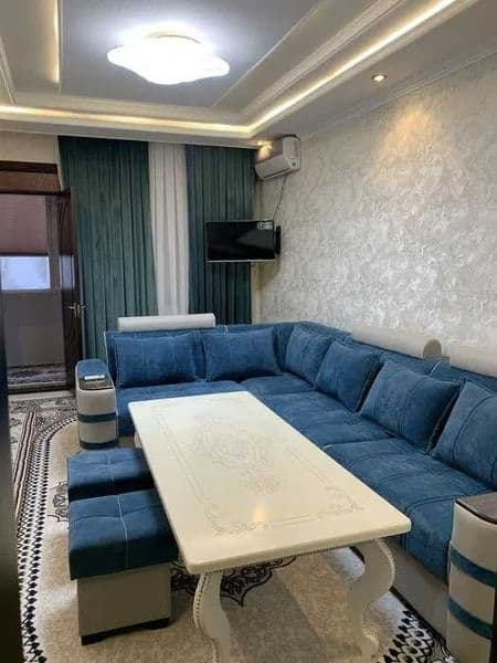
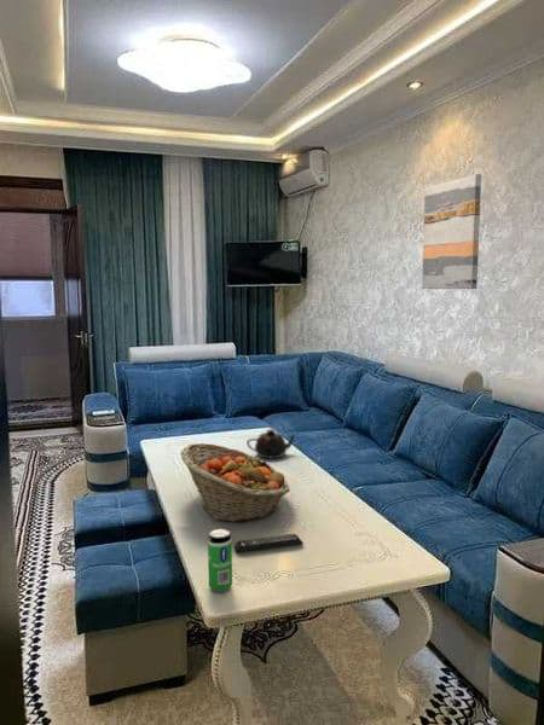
+ wall art (448, 236)
+ teapot (272, 442)
+ fruit basket (235, 477)
+ remote control (268, 543)
+ beverage can (220, 559)
